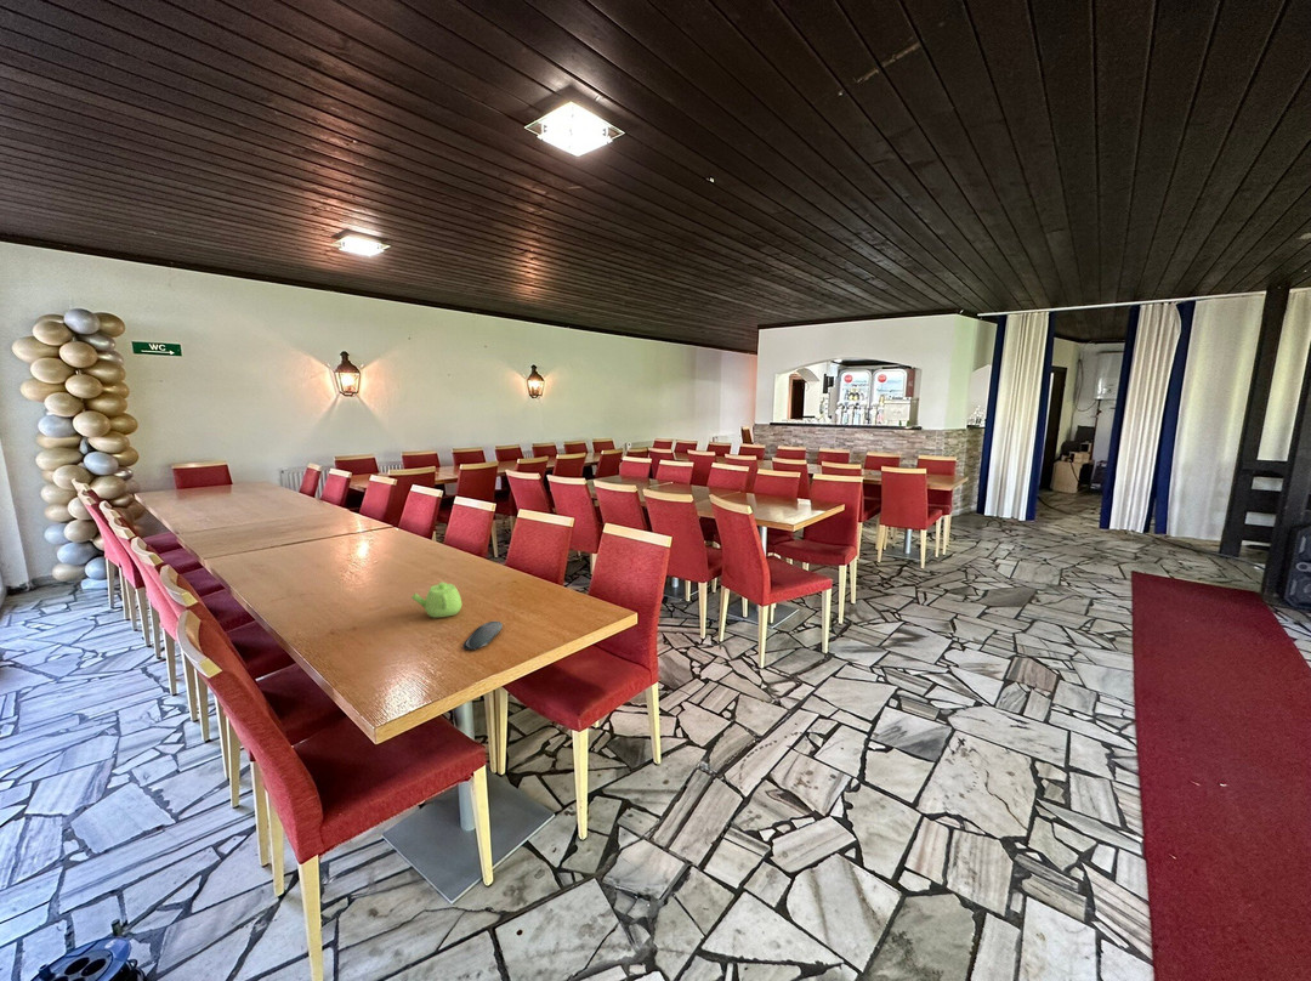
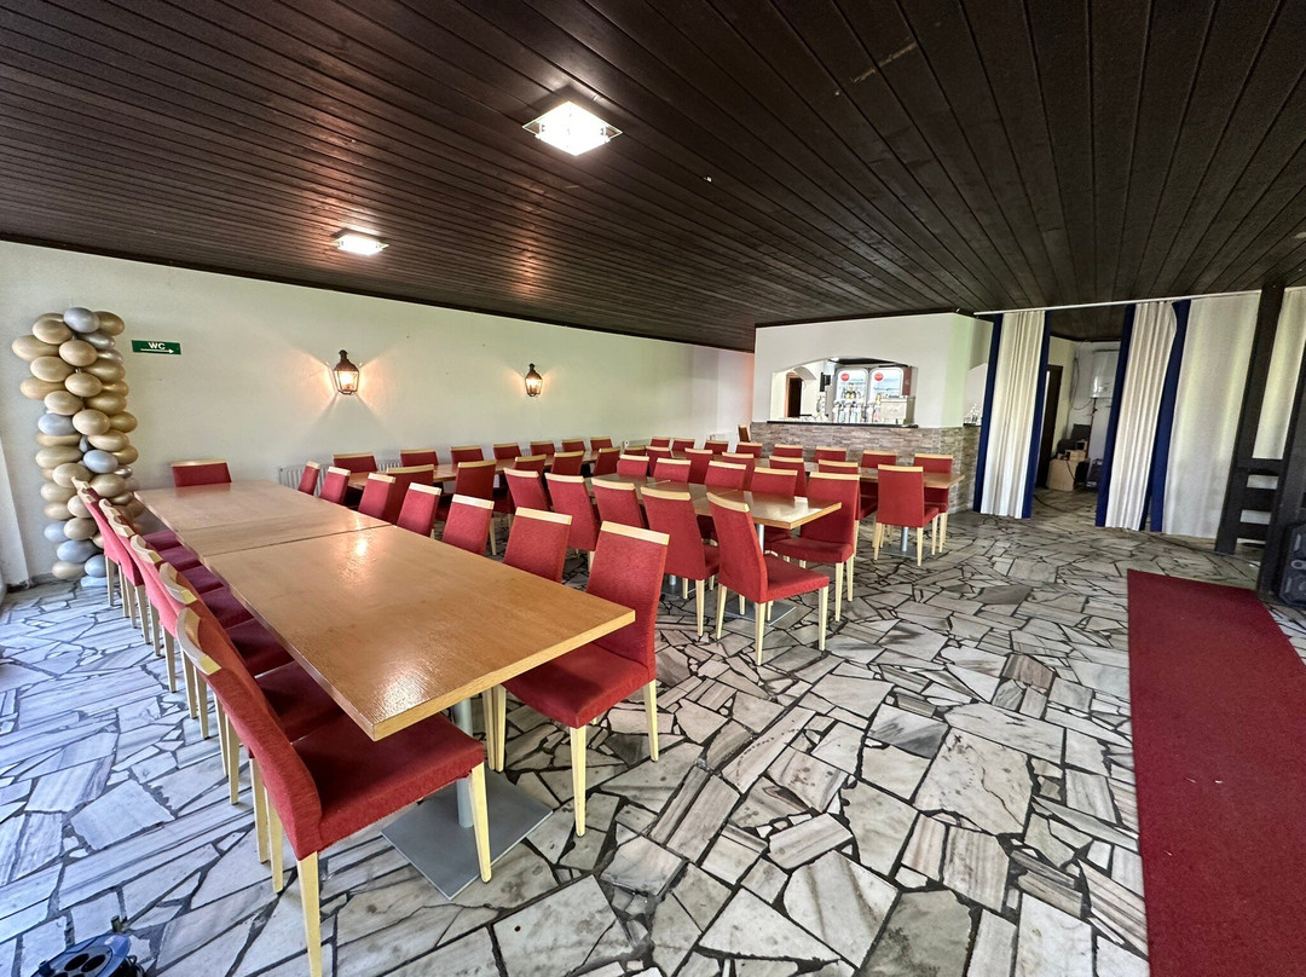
- oval tray (483, 634)
- teapot (436, 599)
